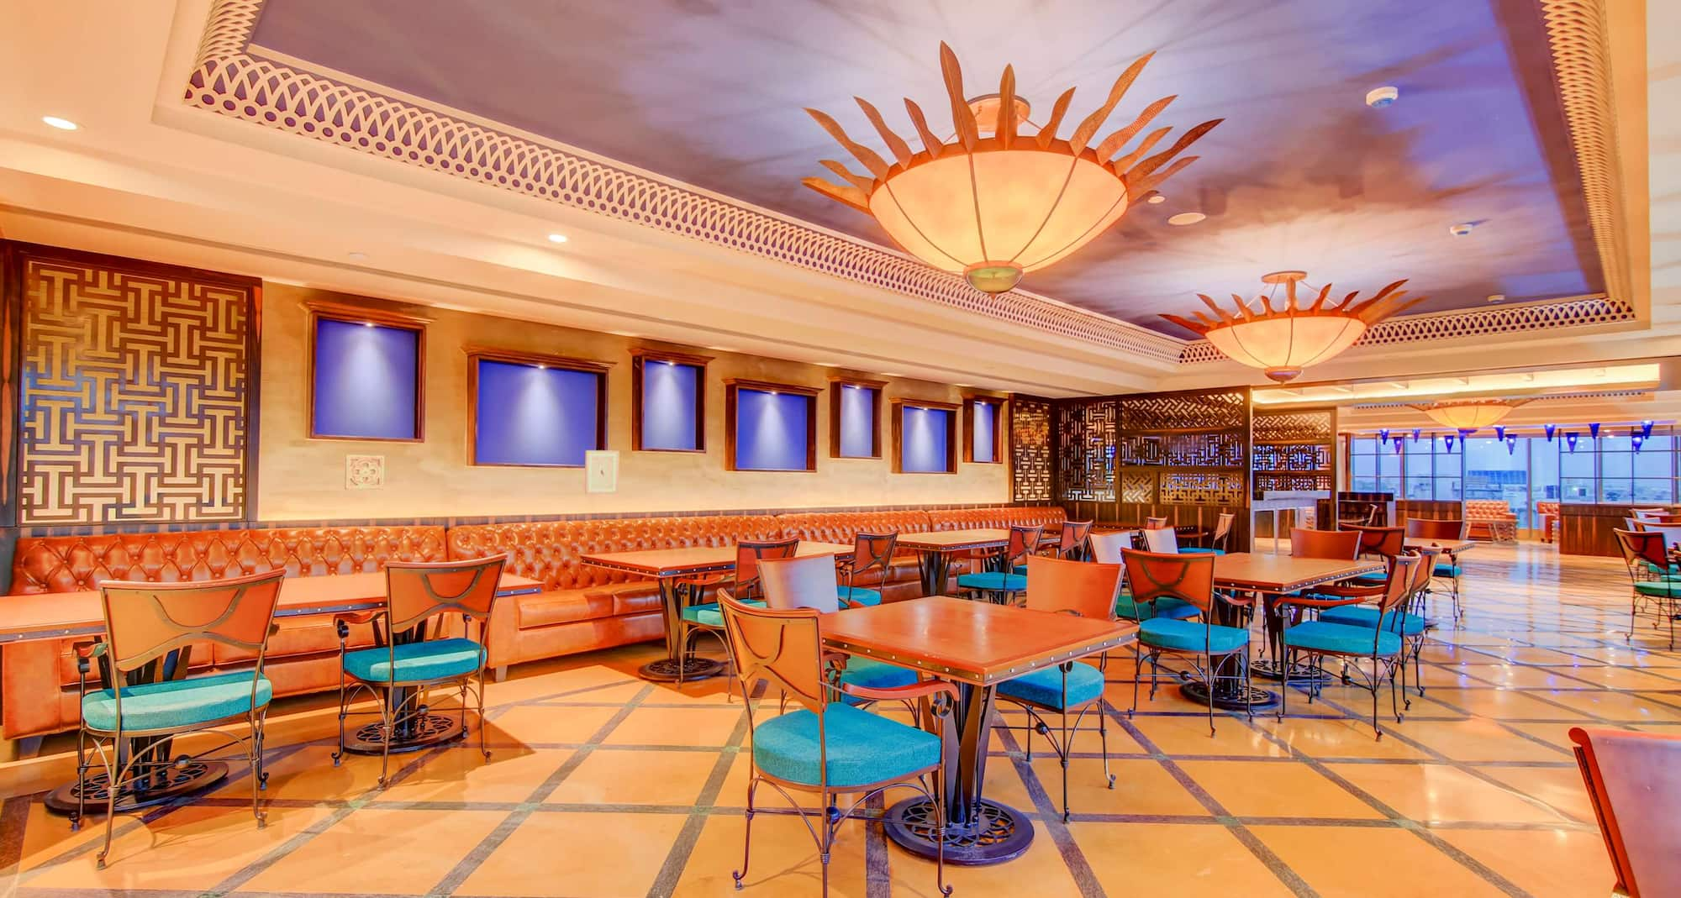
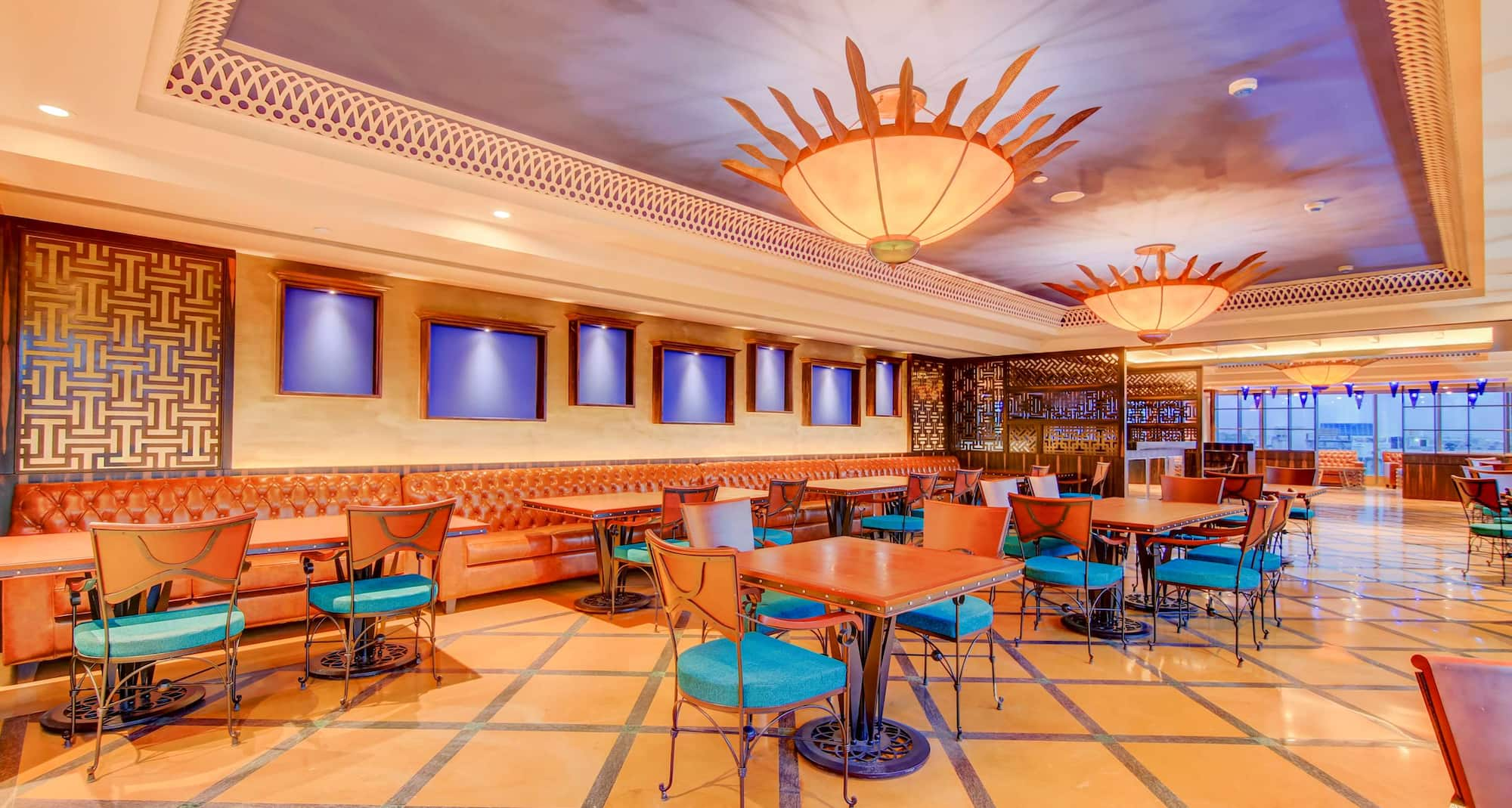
- wall art (601, 472)
- wall ornament (364, 472)
